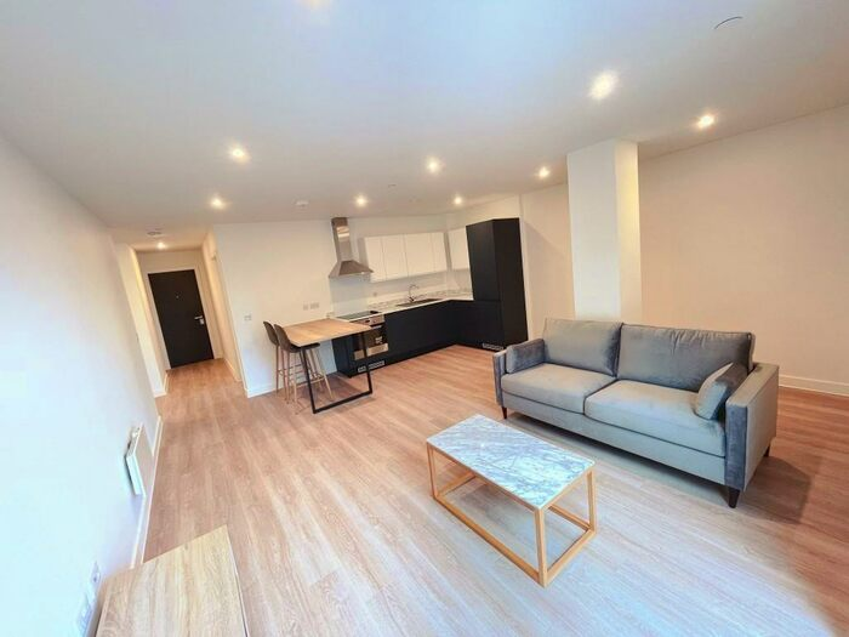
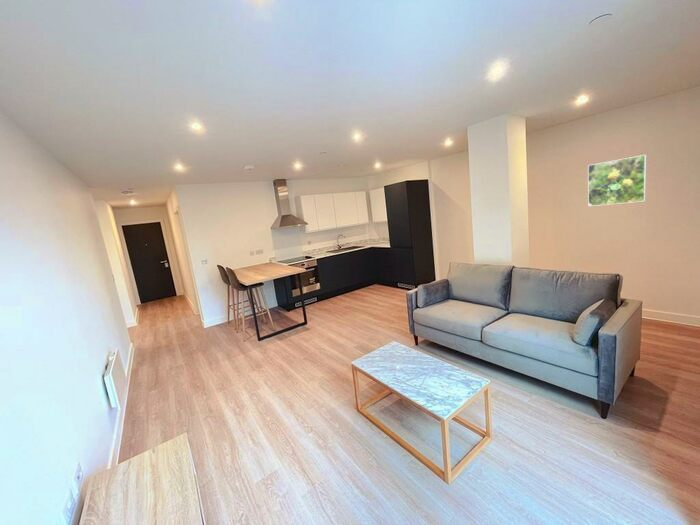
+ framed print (615, 182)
